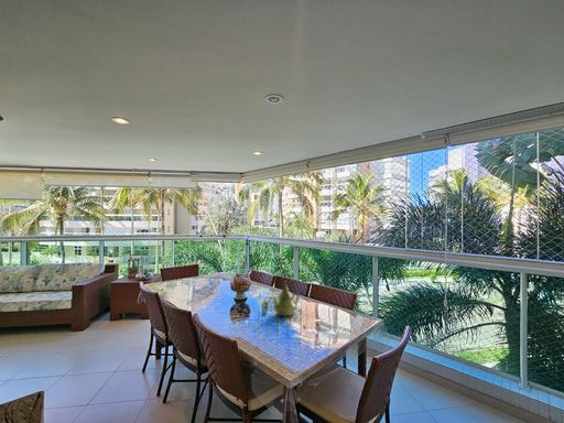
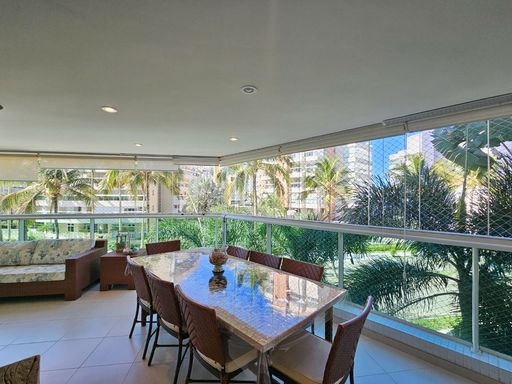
- teapot (285, 297)
